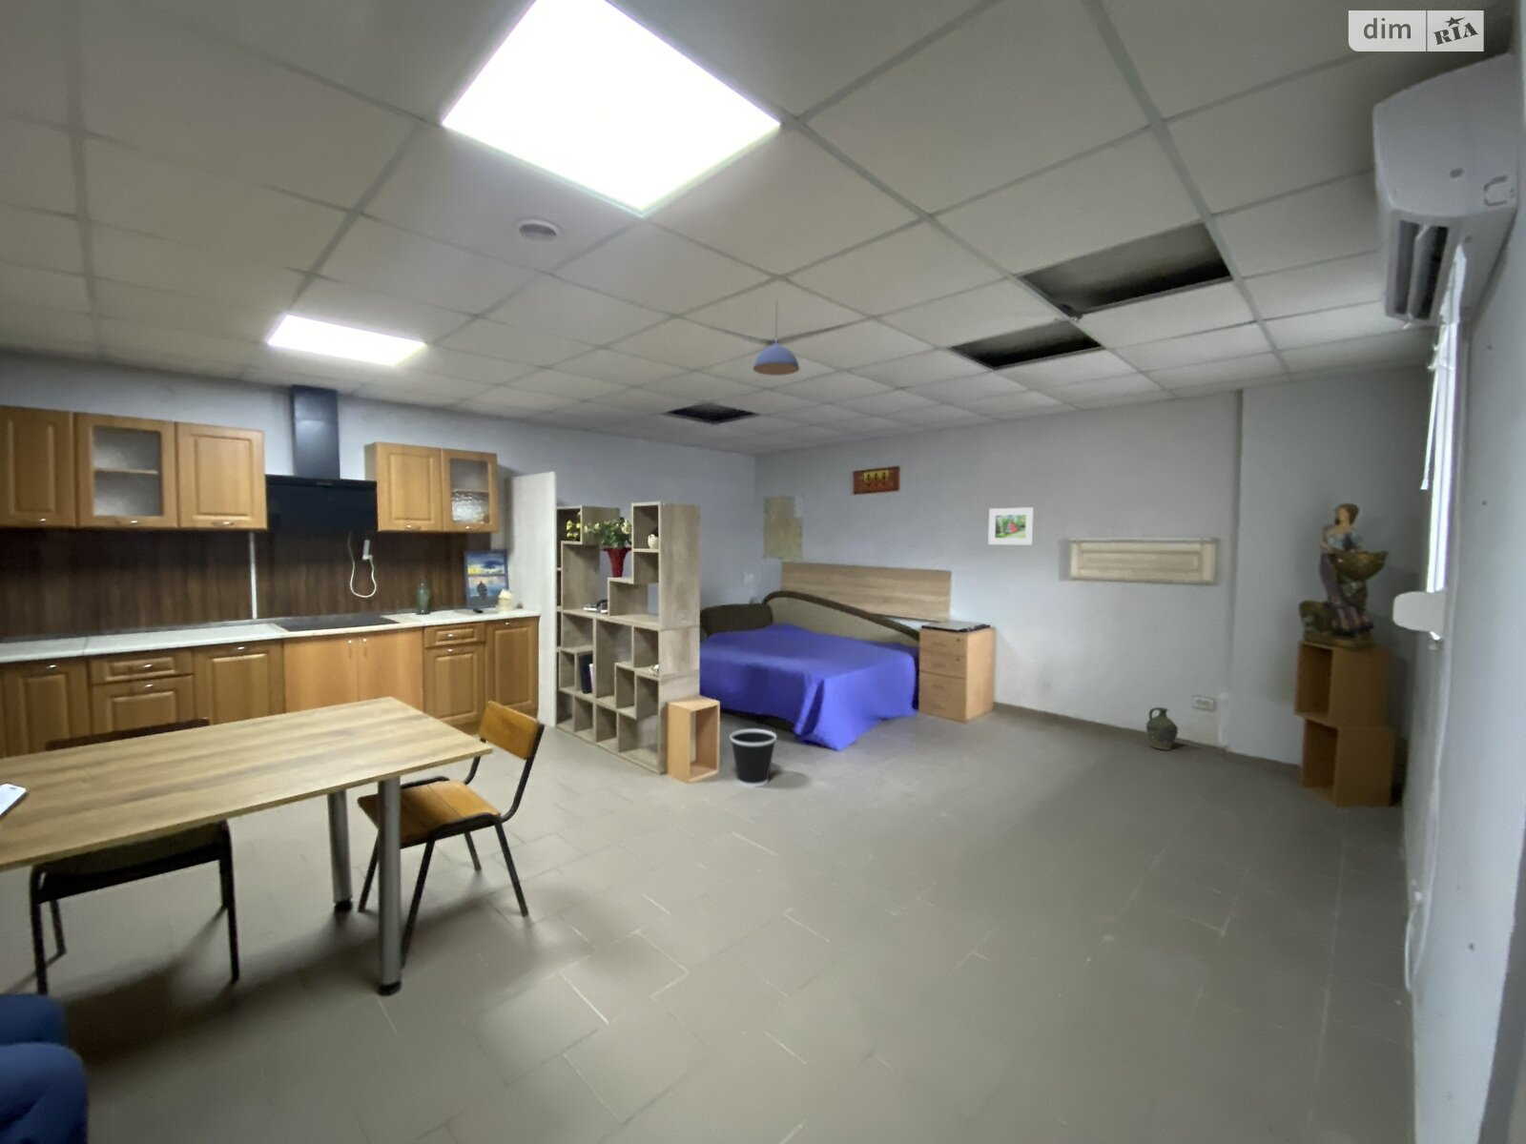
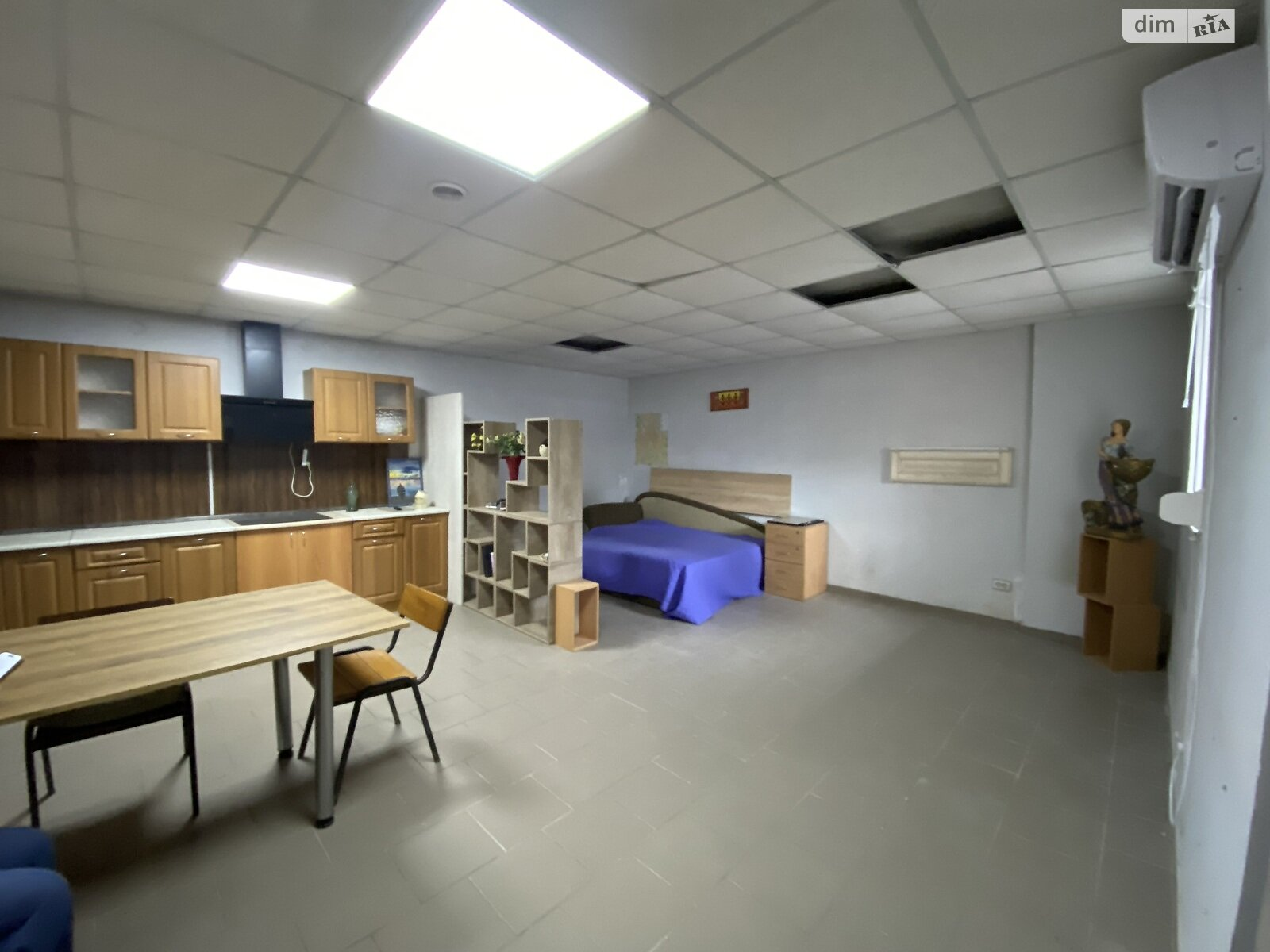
- pendant light (776, 334)
- ceramic jug (1162, 727)
- wastebasket (752, 758)
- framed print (1011, 526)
